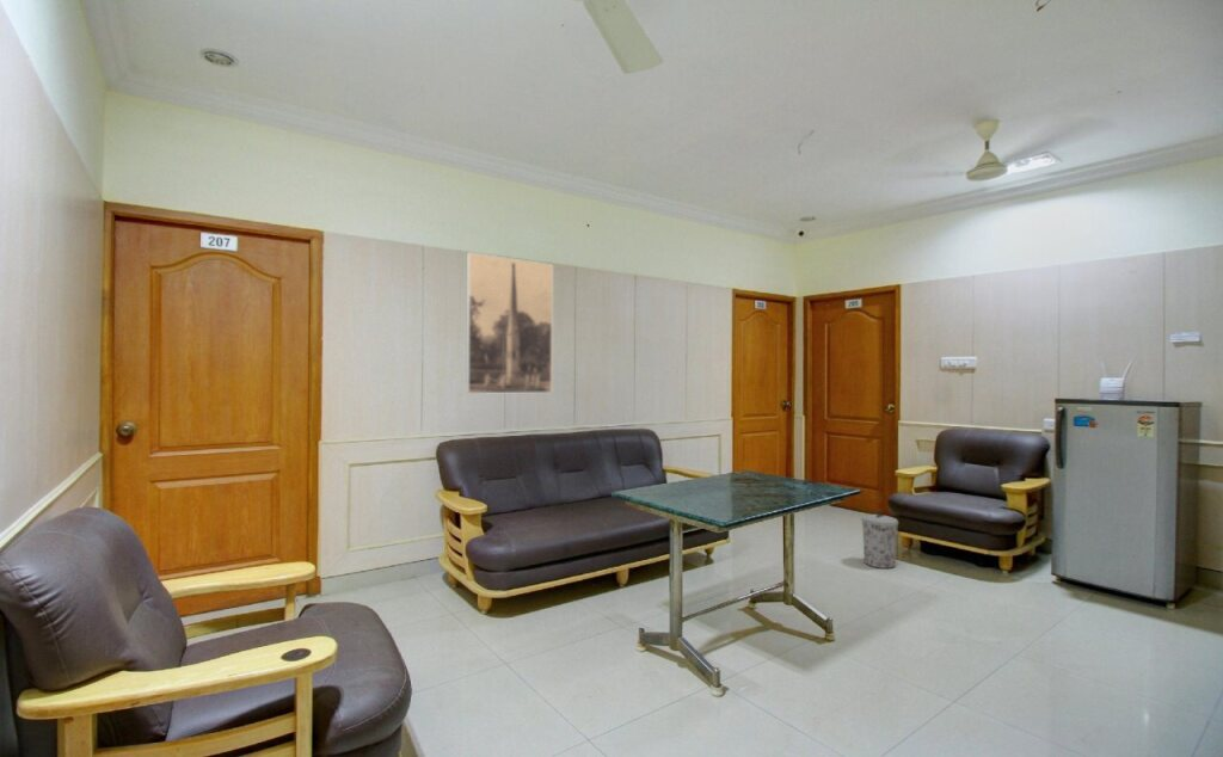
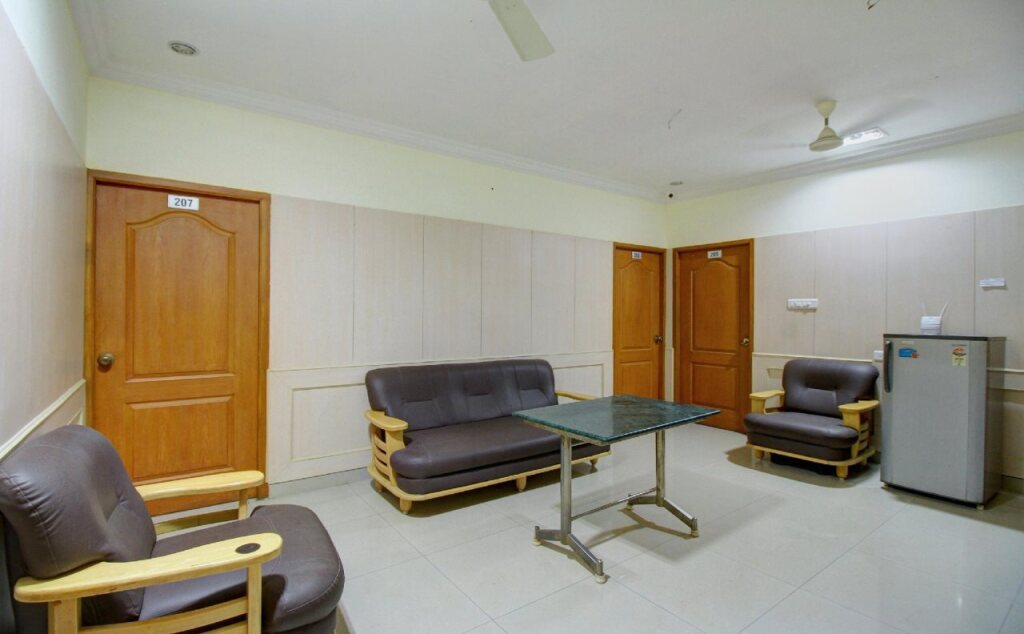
- trash can (879, 538)
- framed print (511, 326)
